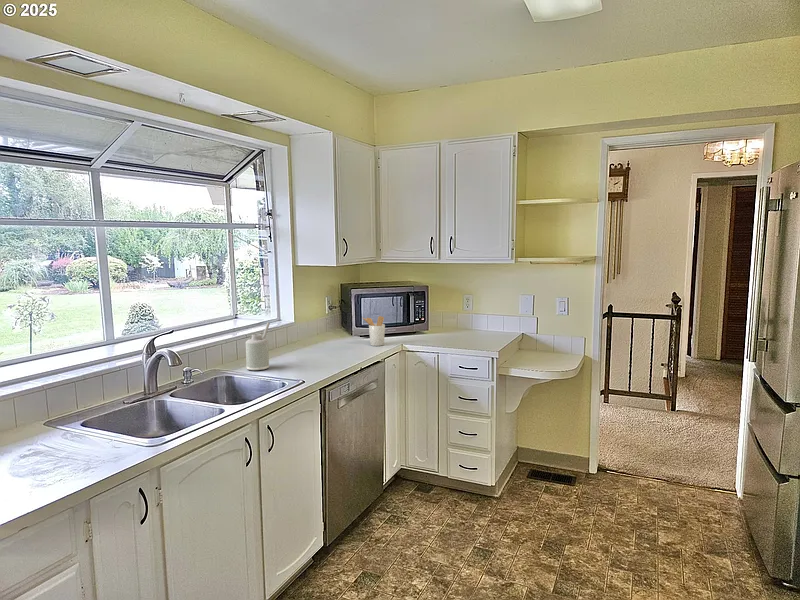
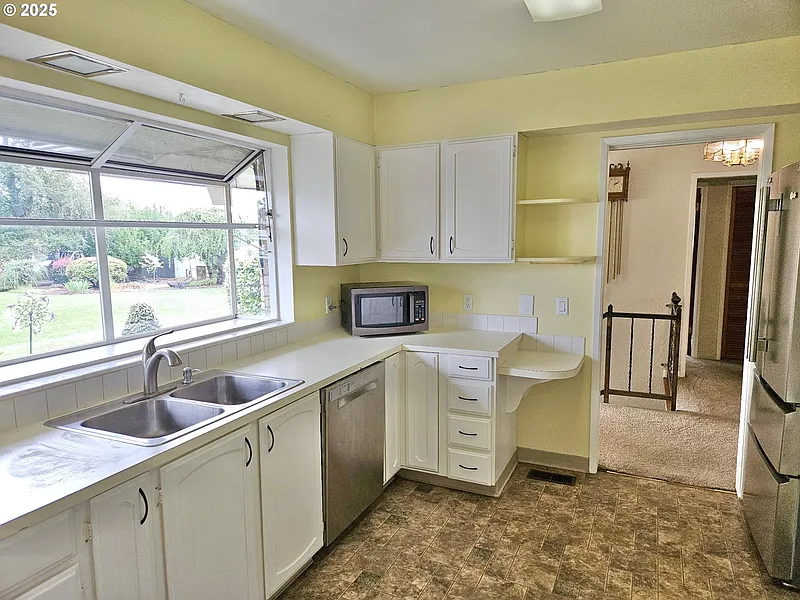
- soap dispenser (259, 345)
- utensil holder (373, 330)
